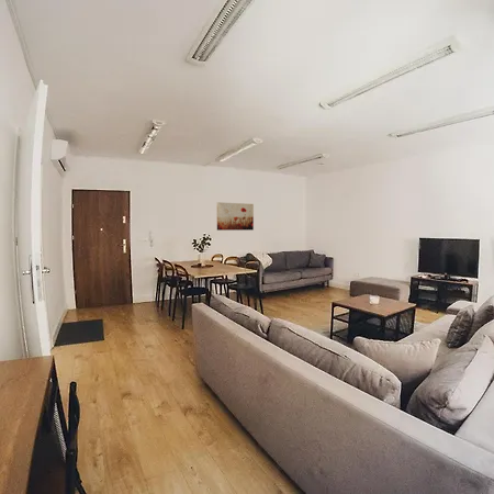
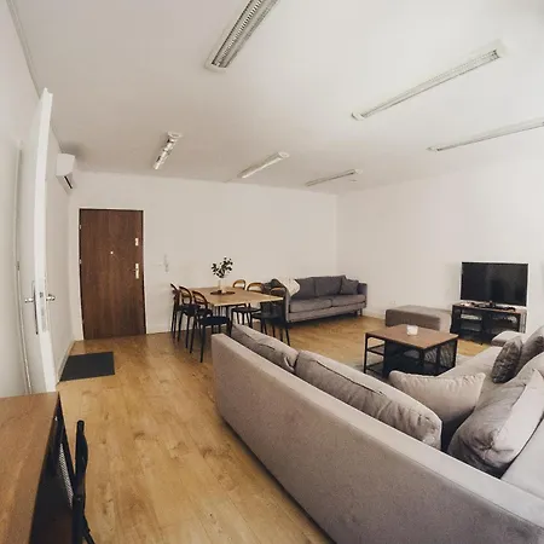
- wall art (235, 216)
